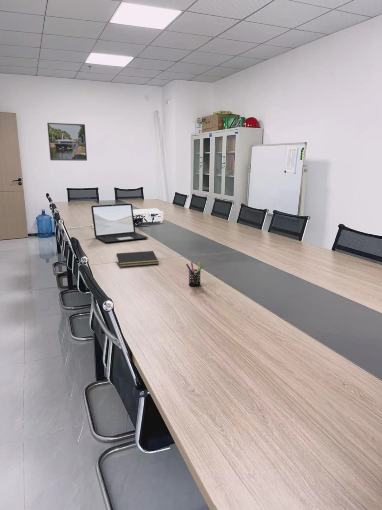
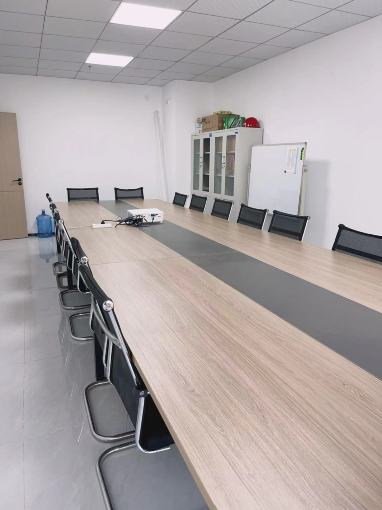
- notepad (137, 258)
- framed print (67, 142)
- laptop (119, 221)
- pen holder (195, 273)
